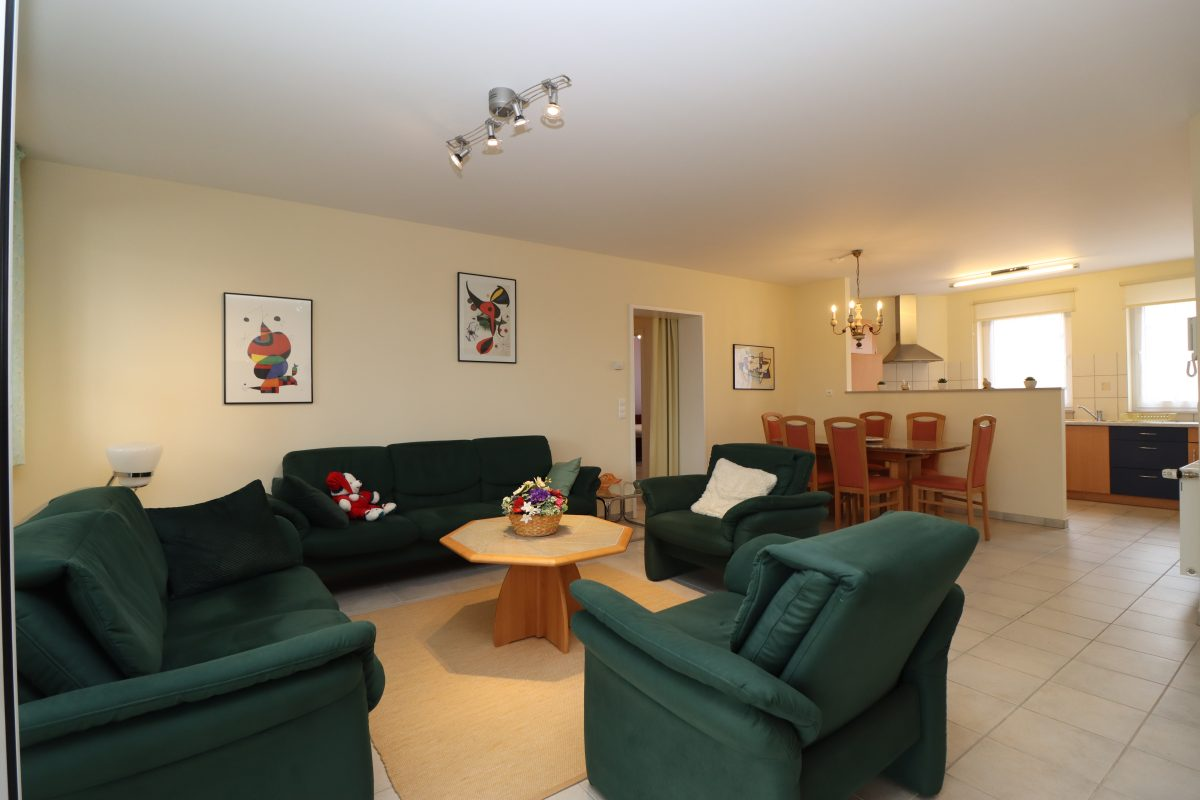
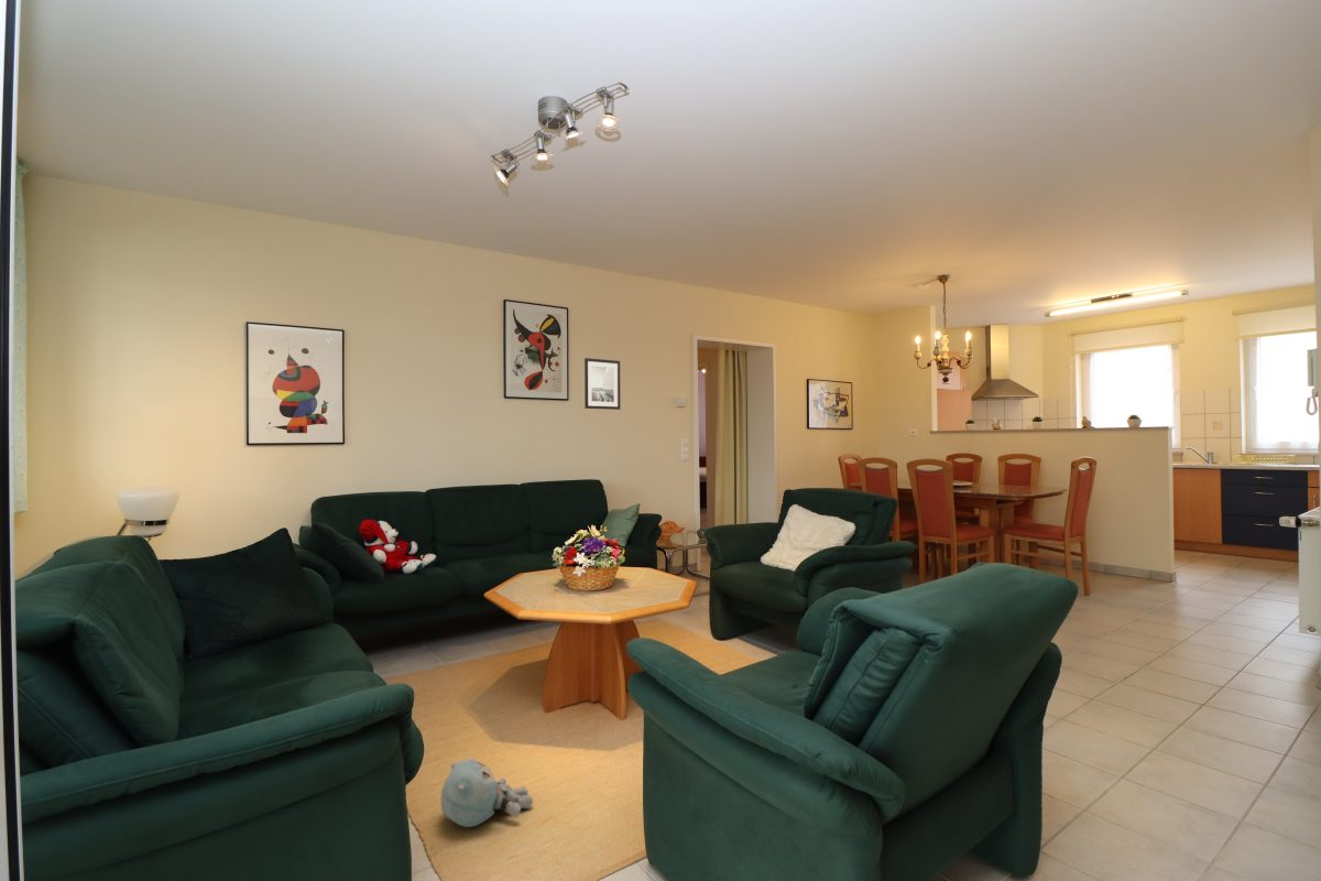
+ wall art (602, 383)
+ plush toy (487, 787)
